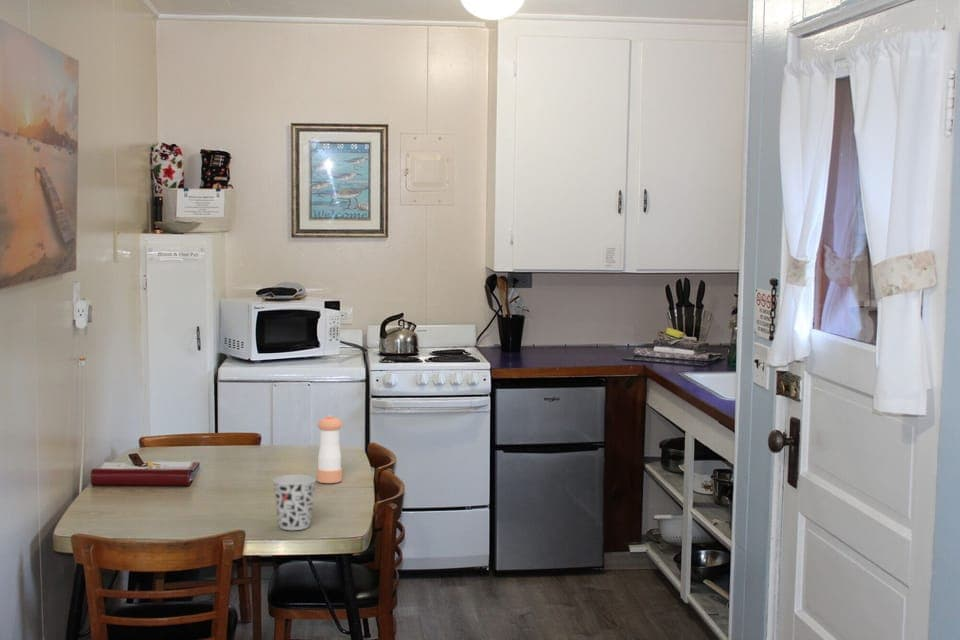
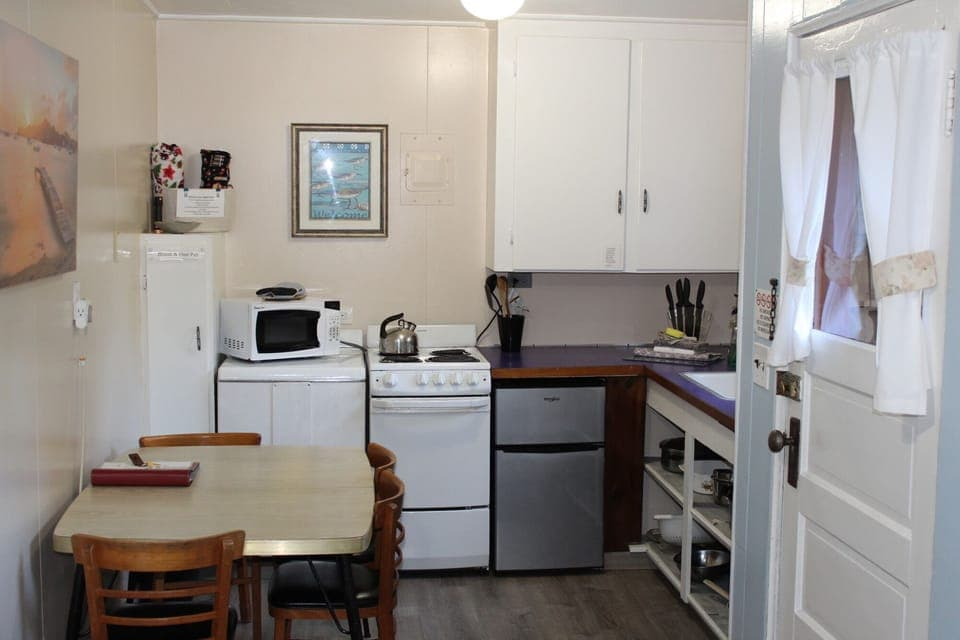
- cup (294, 502)
- pepper shaker (329, 448)
